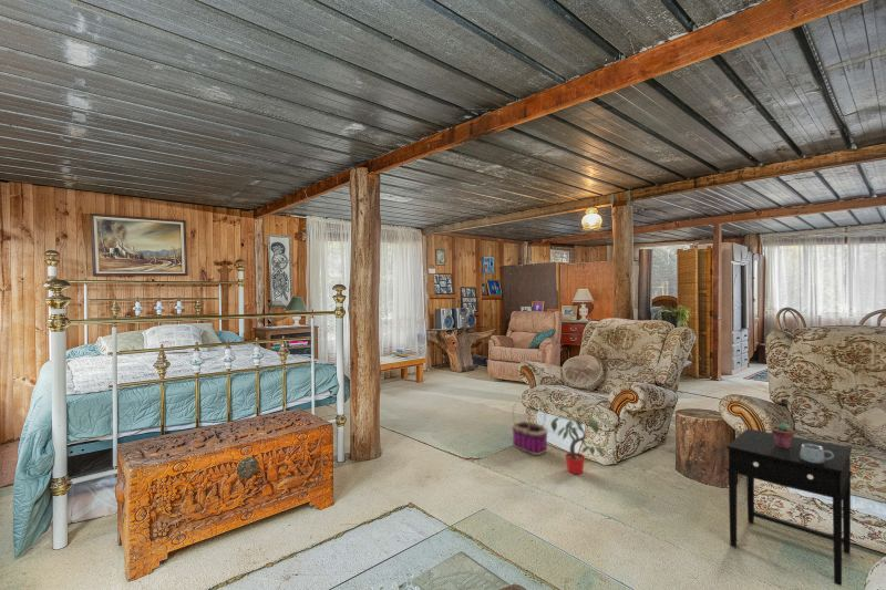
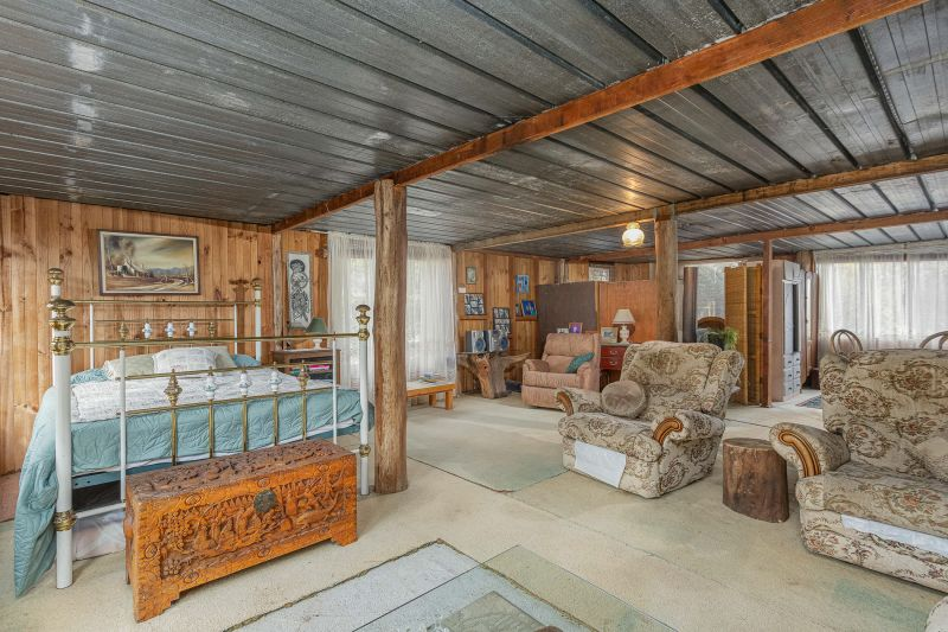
- mug (816, 454)
- side table (790, 487)
- potted succulent (783, 433)
- basket (529, 424)
- potted plant (574, 438)
